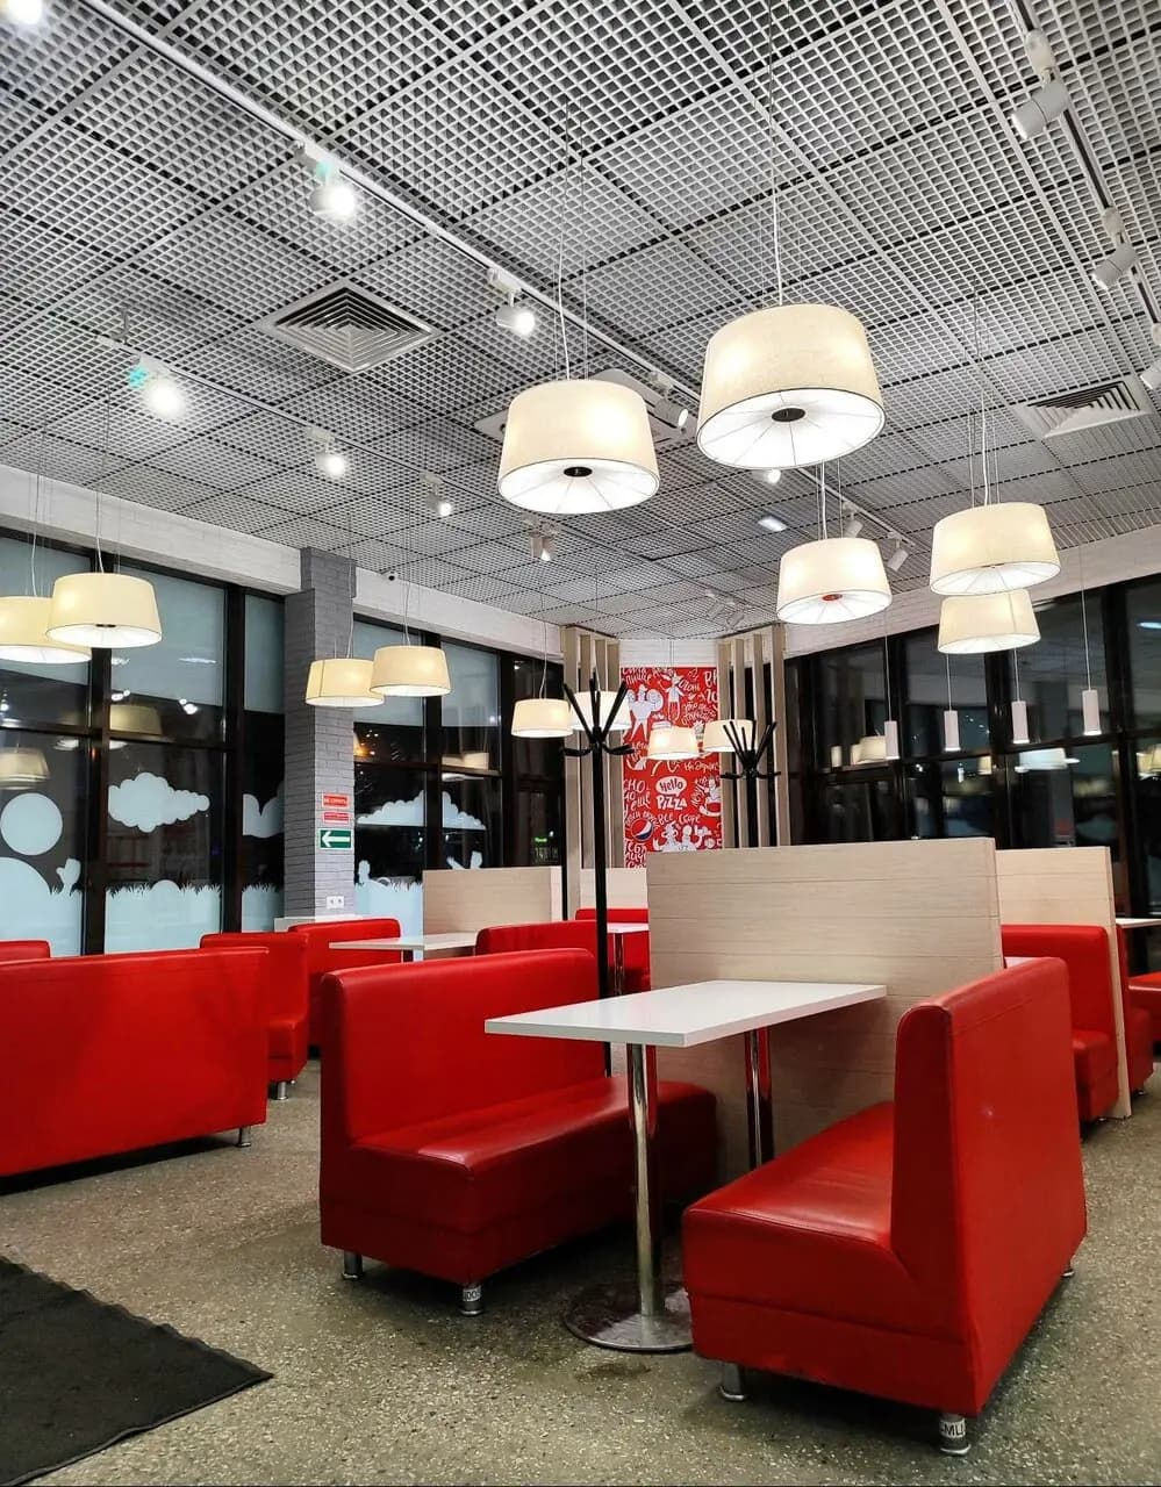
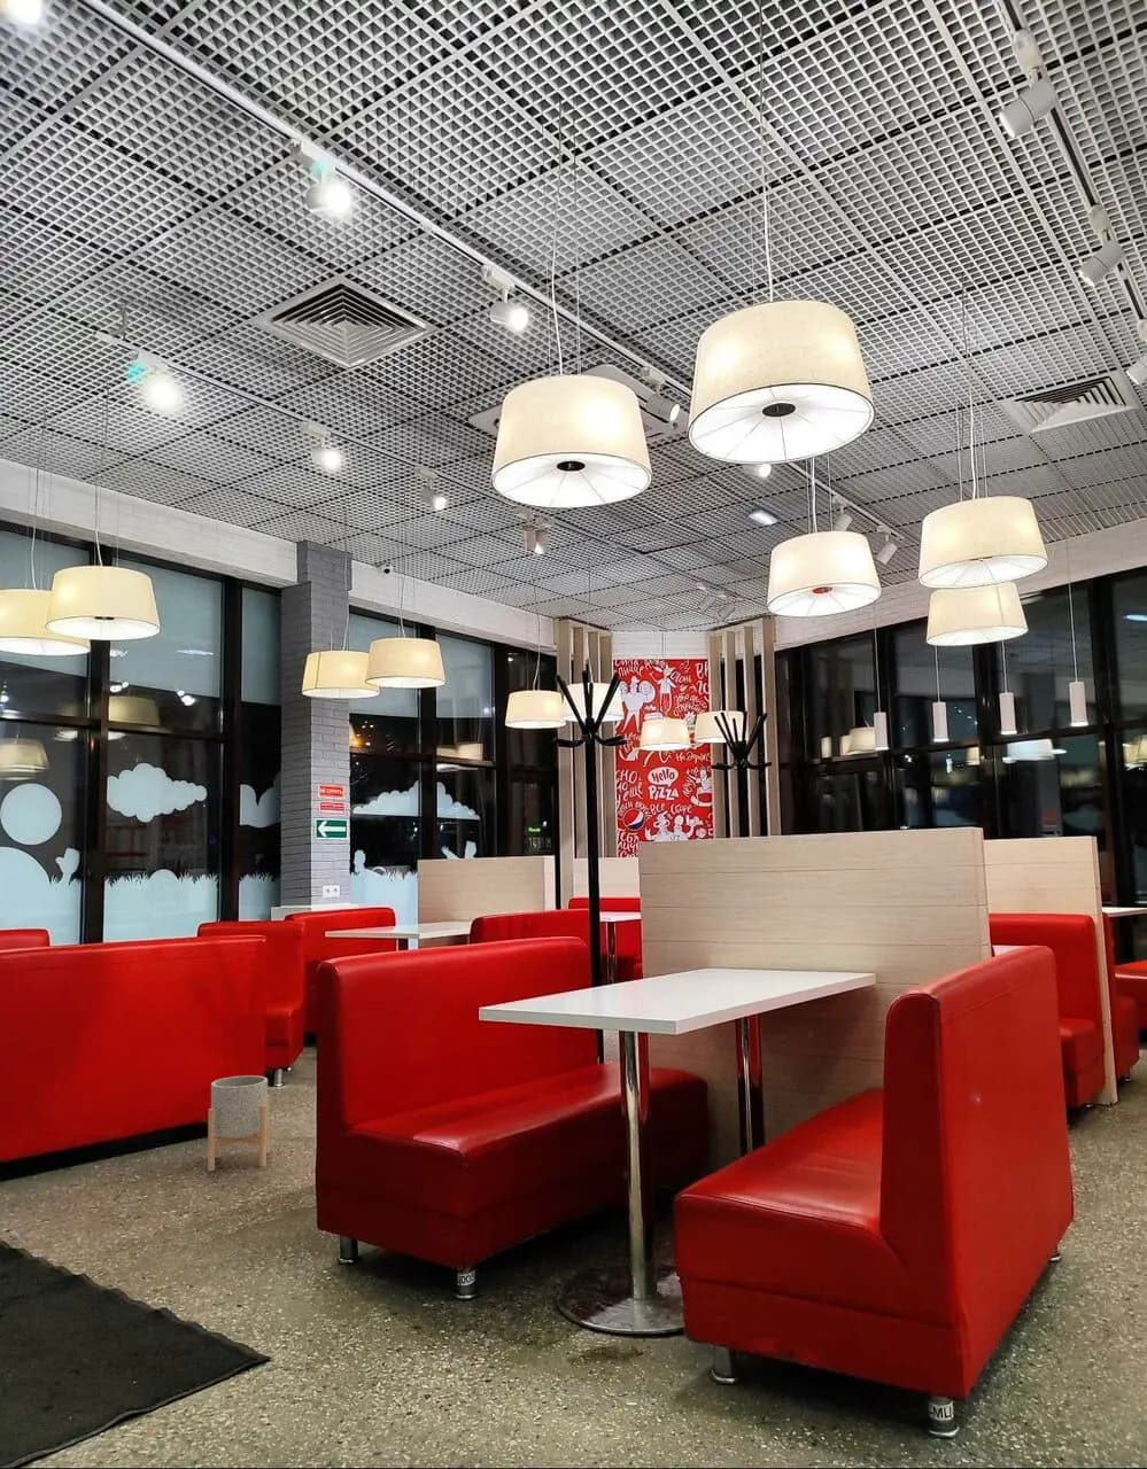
+ planter (238, 1120)
